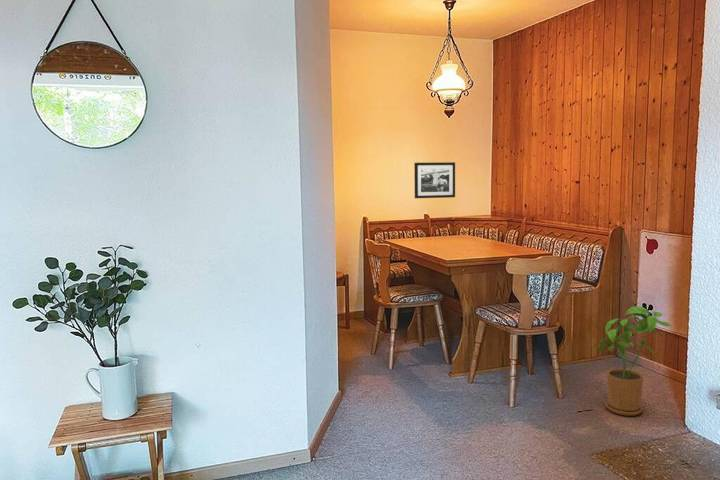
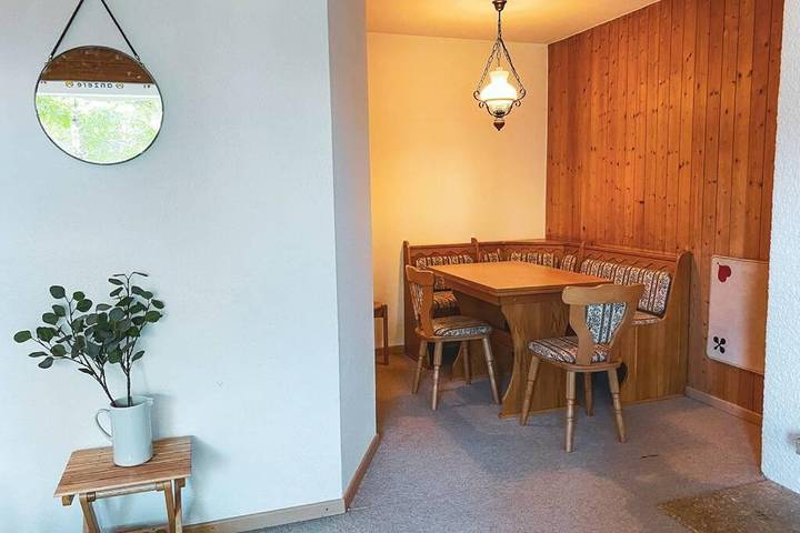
- picture frame (435, 180)
- house plant (625, 358)
